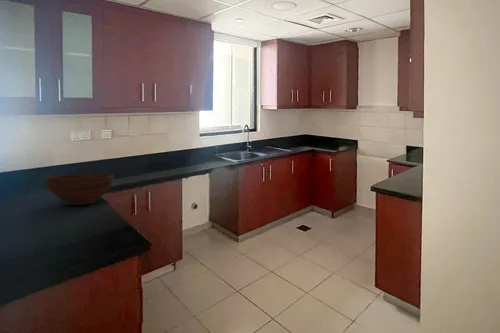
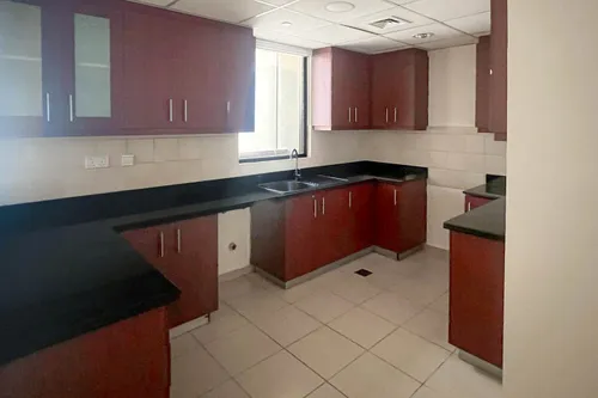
- fruit bowl (81, 189)
